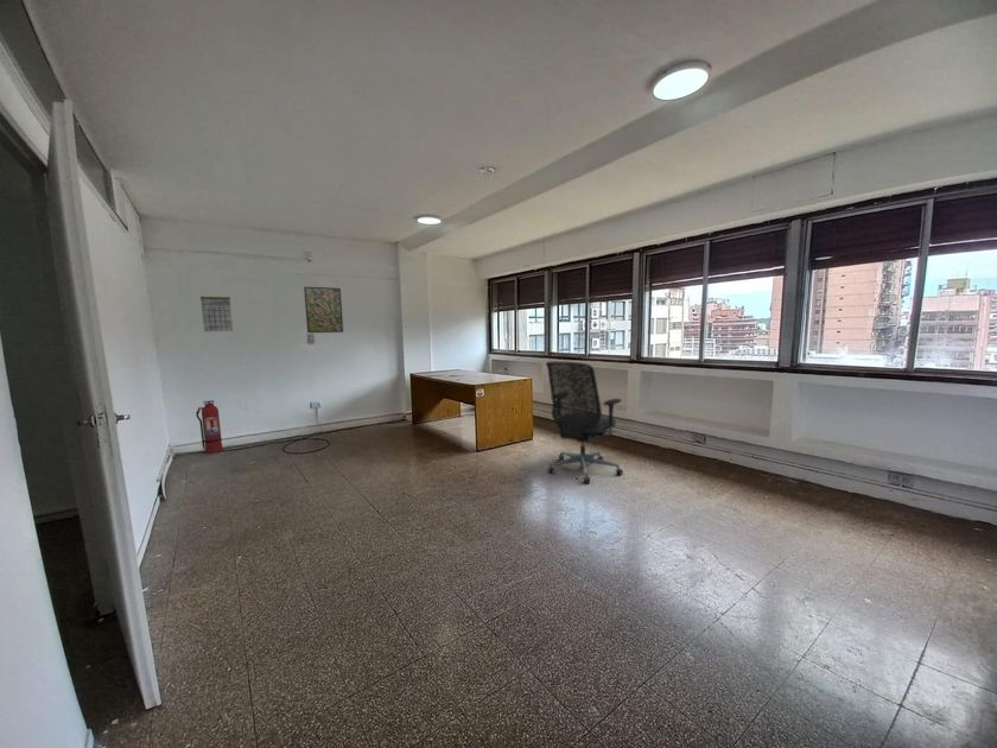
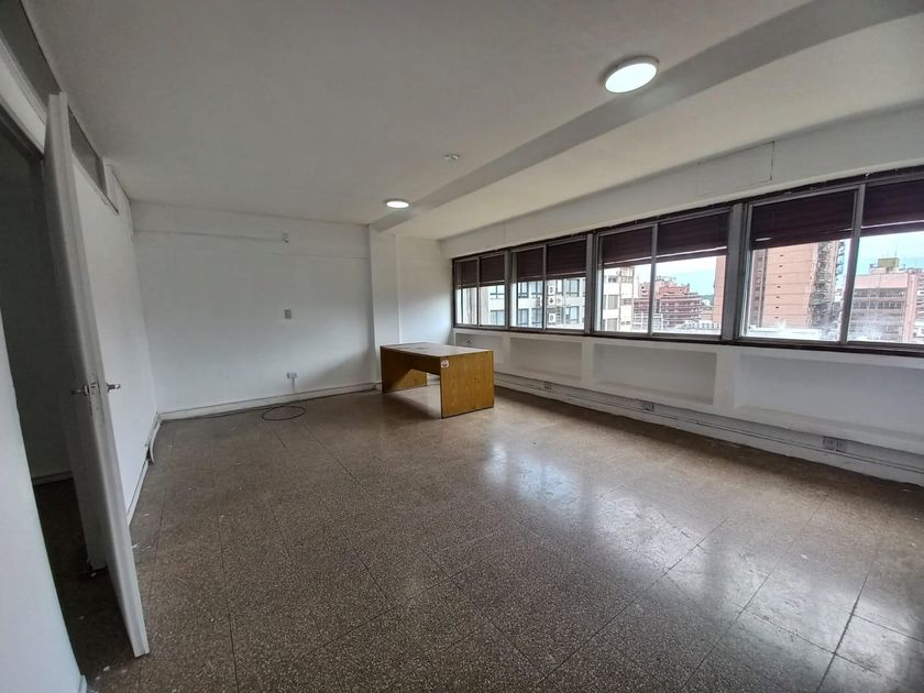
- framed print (324, 310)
- calendar (216, 310)
- fire extinguisher (209, 426)
- office chair (584, 414)
